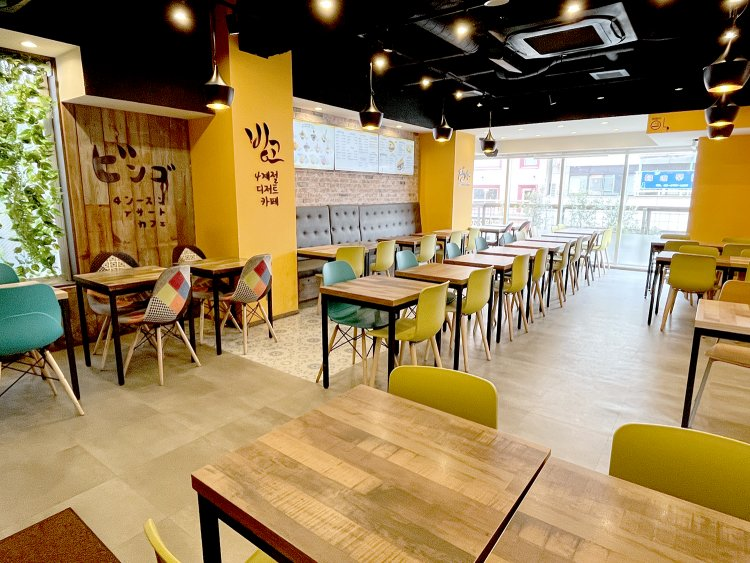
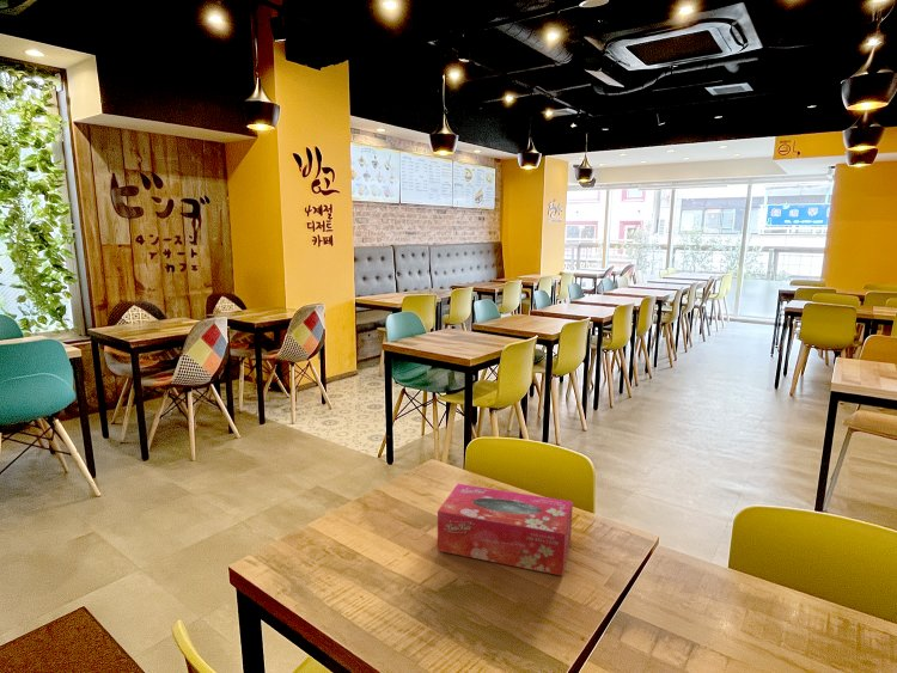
+ tissue box (506, 525)
